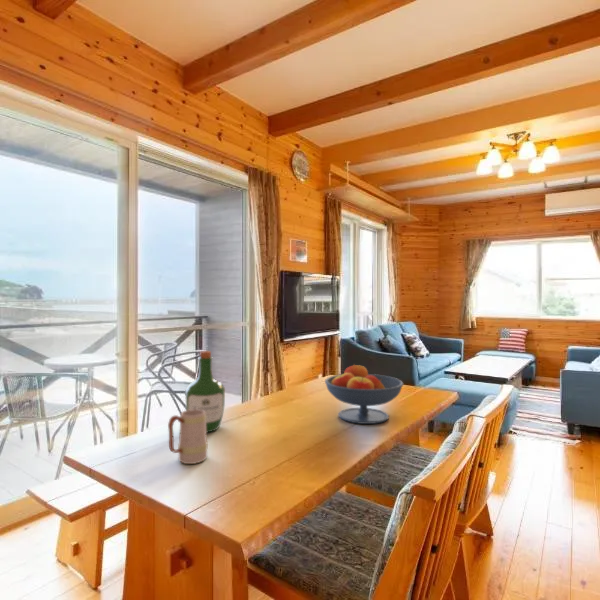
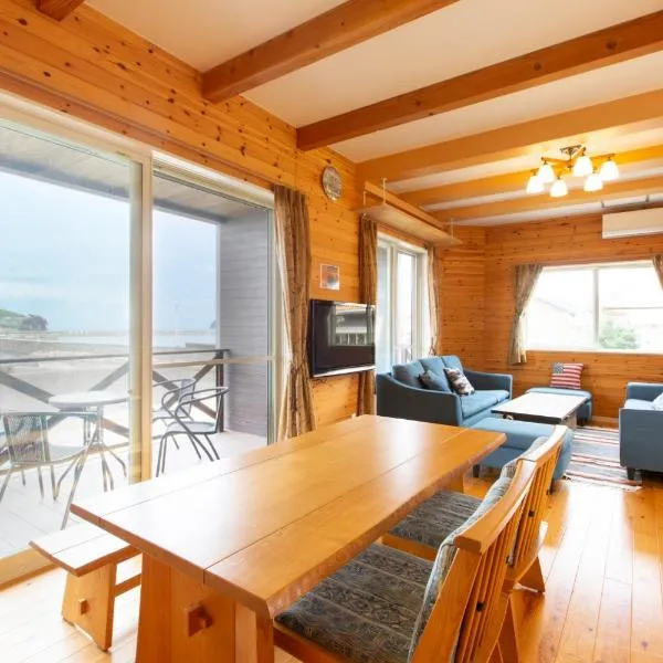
- wine bottle (205, 389)
- fruit bowl (363, 392)
- mug (187, 436)
